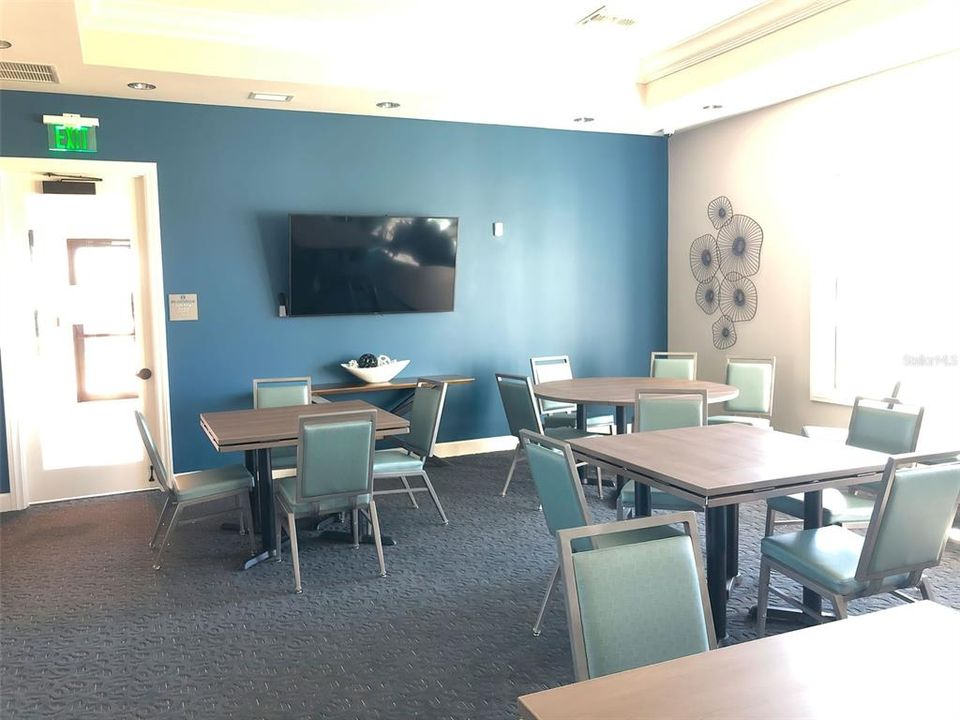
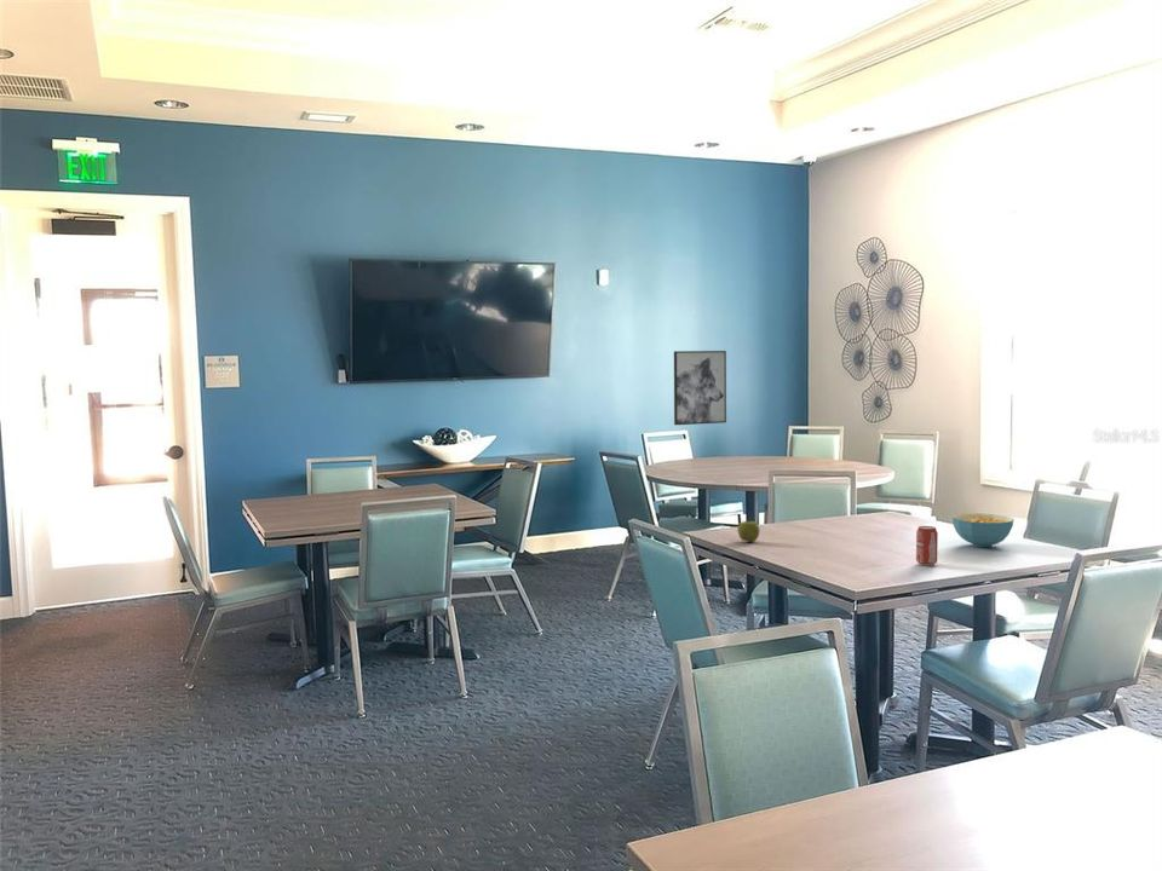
+ beverage can (926, 546)
+ wall art (700, 387)
+ apple (748, 531)
+ cereal bowl (982, 531)
